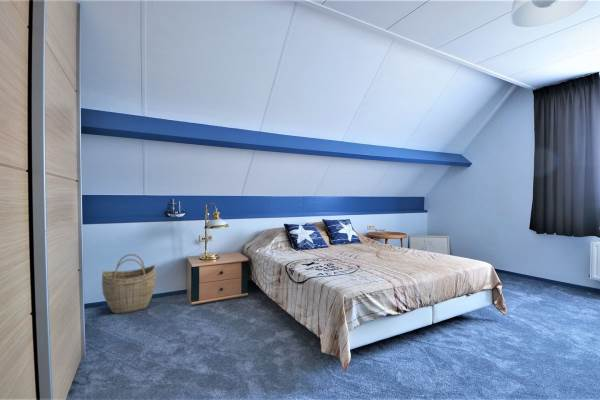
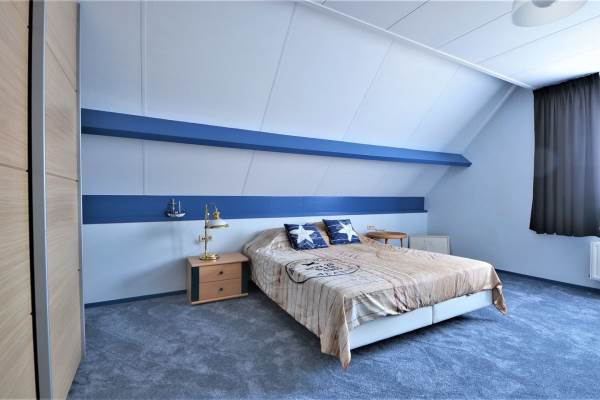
- woven basket (130, 282)
